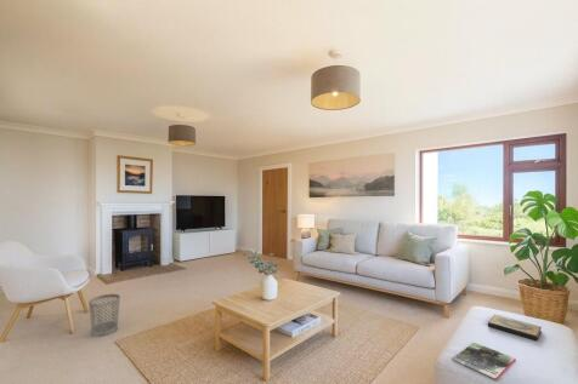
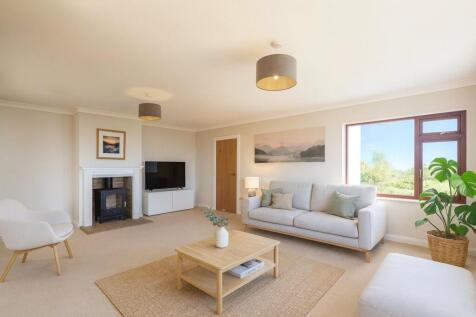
- wastebasket (104, 314)
- magazine (483, 359)
- hardback book (514, 326)
